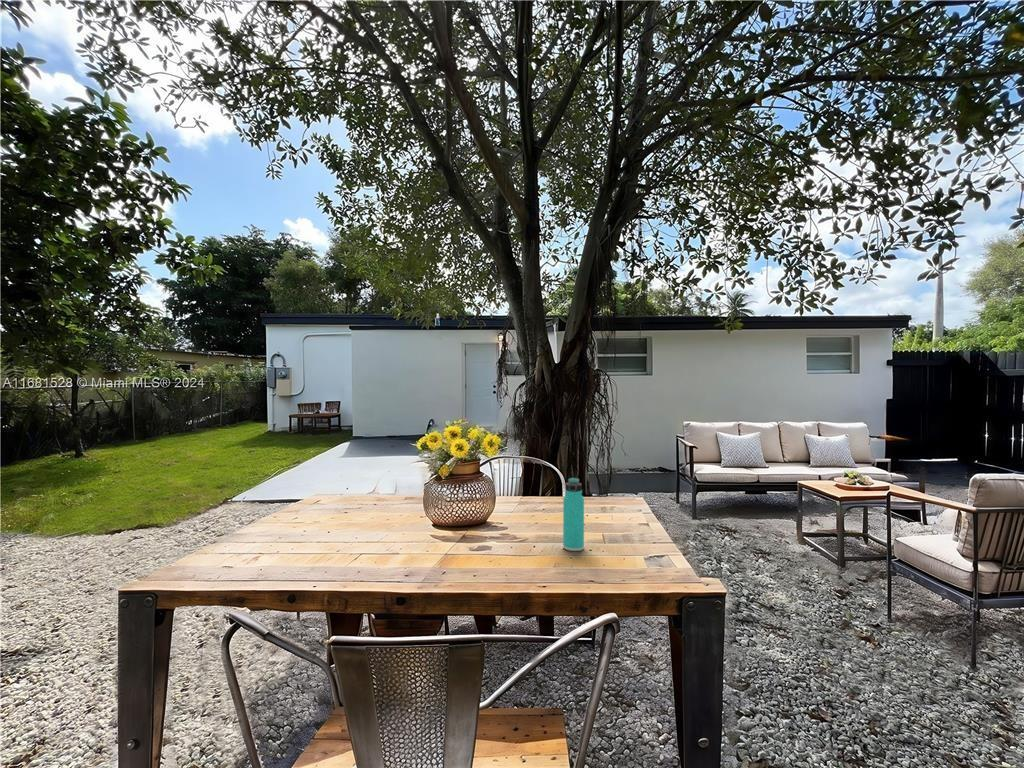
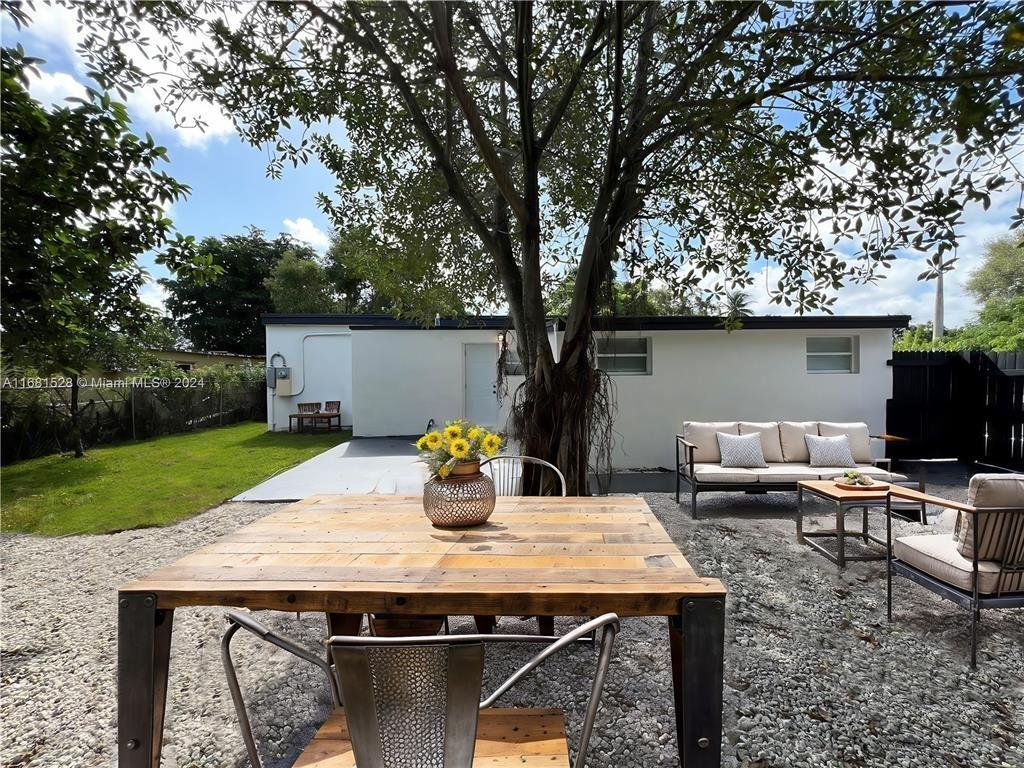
- thermos bottle (573, 512)
